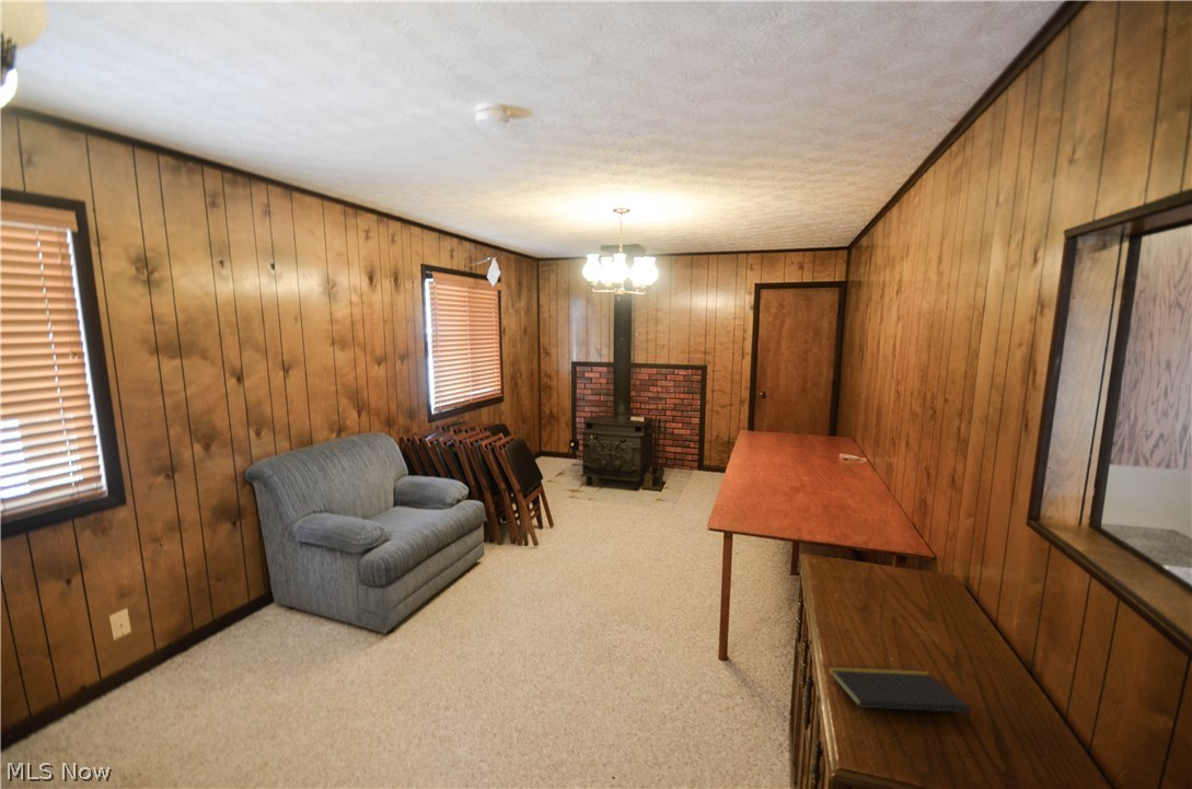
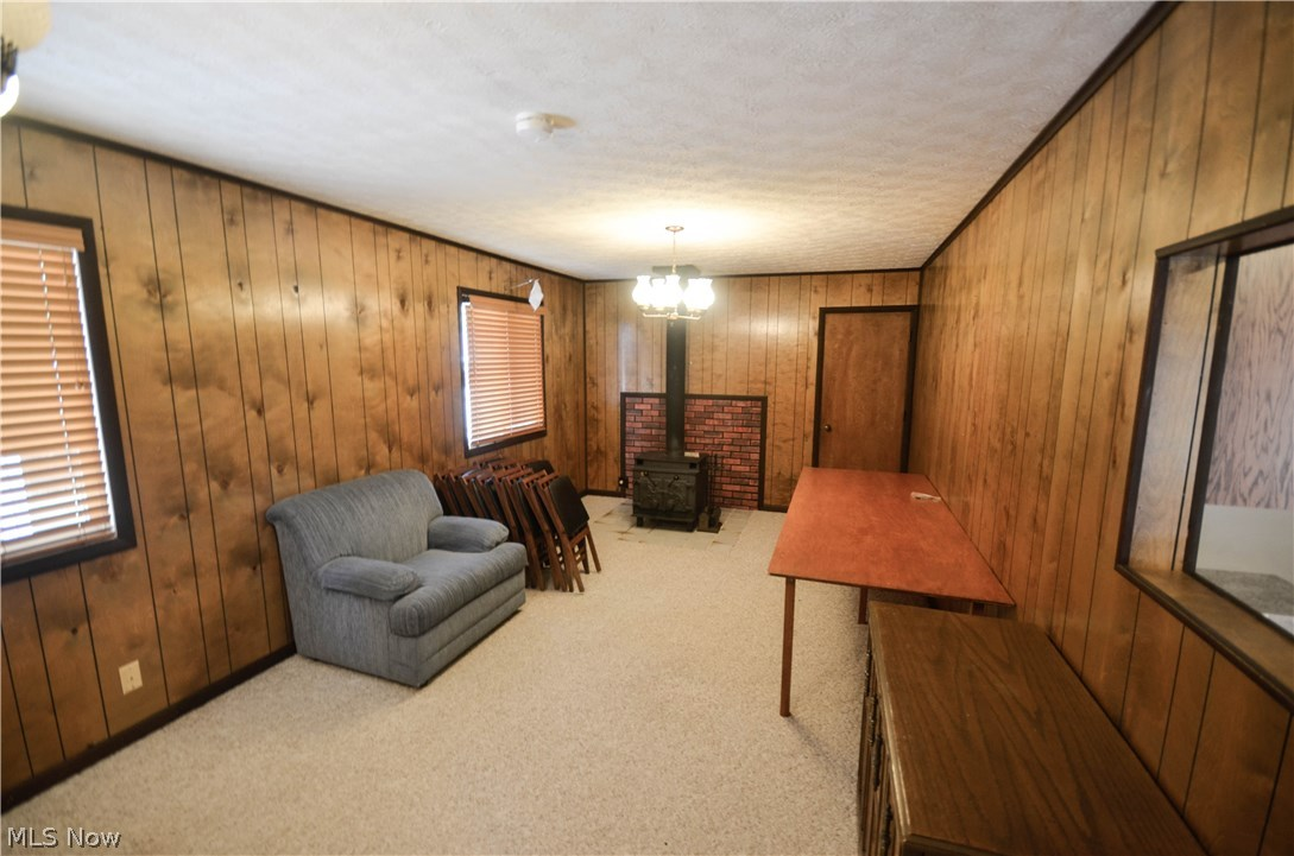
- notepad (893, 687)
